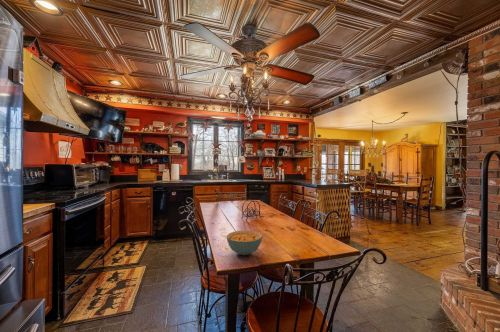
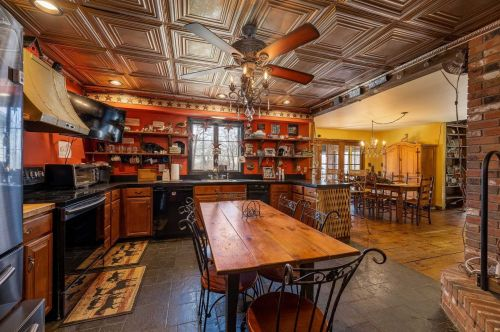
- cereal bowl (244, 244)
